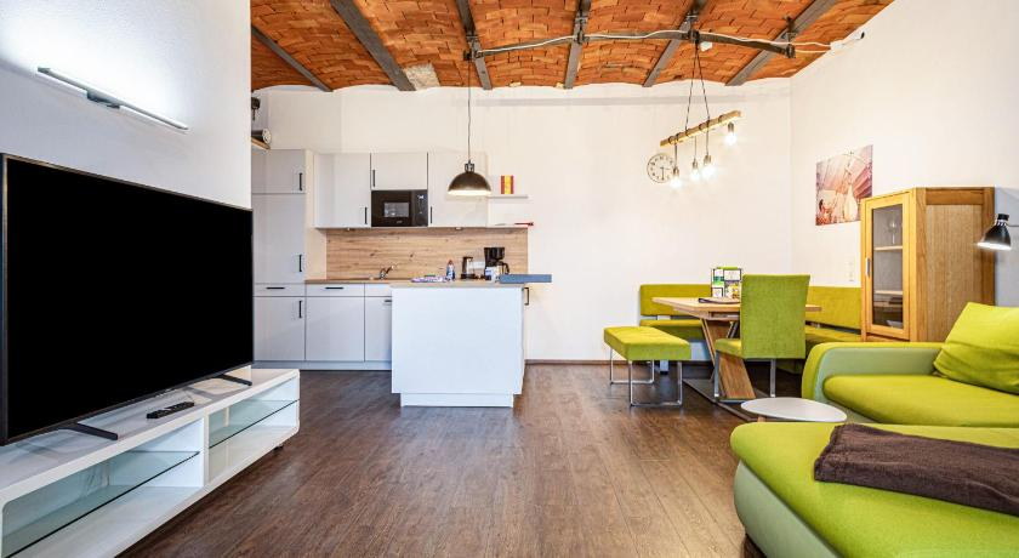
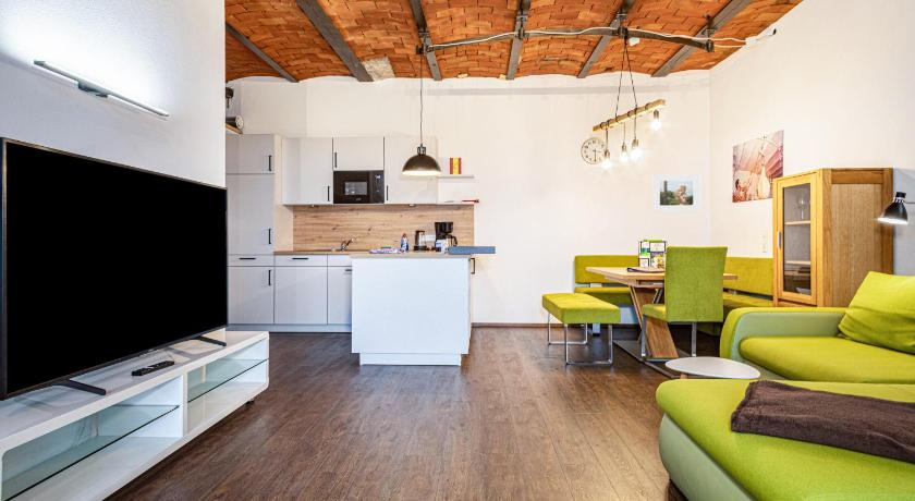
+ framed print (675, 193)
